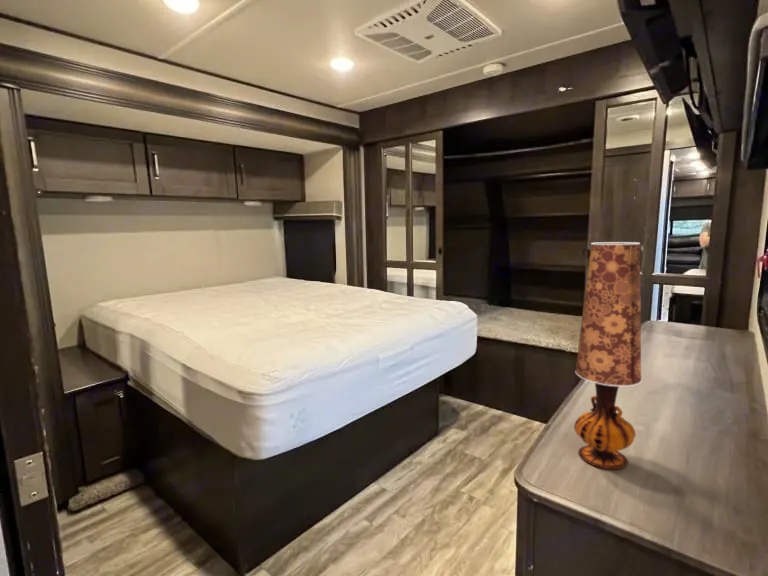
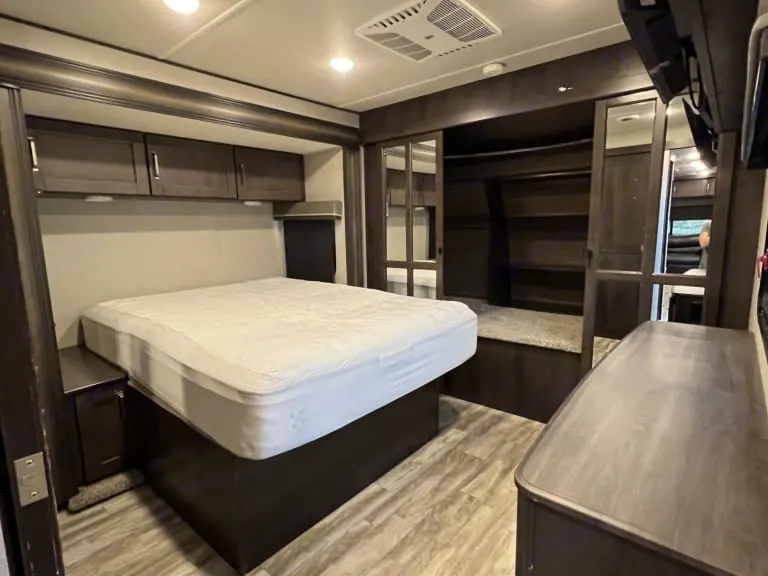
- table lamp (608, 354)
